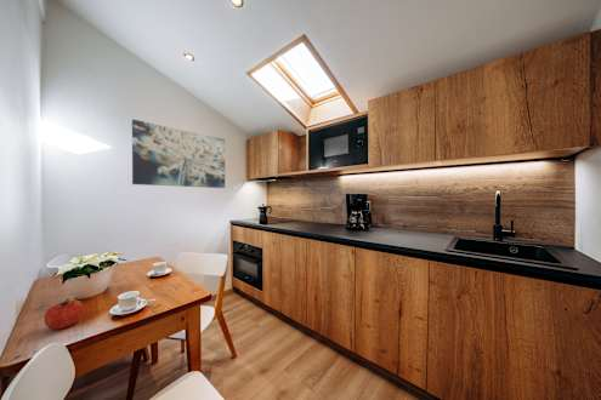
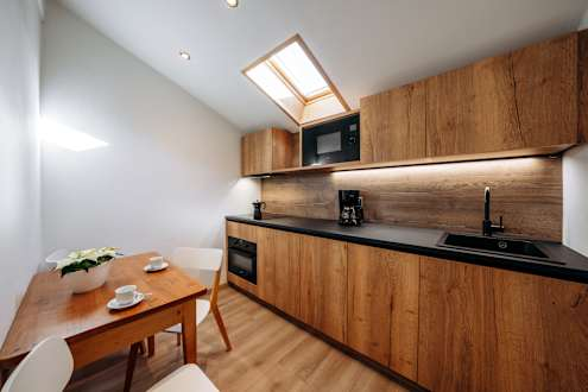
- wall art (185, 159)
- apple (64, 313)
